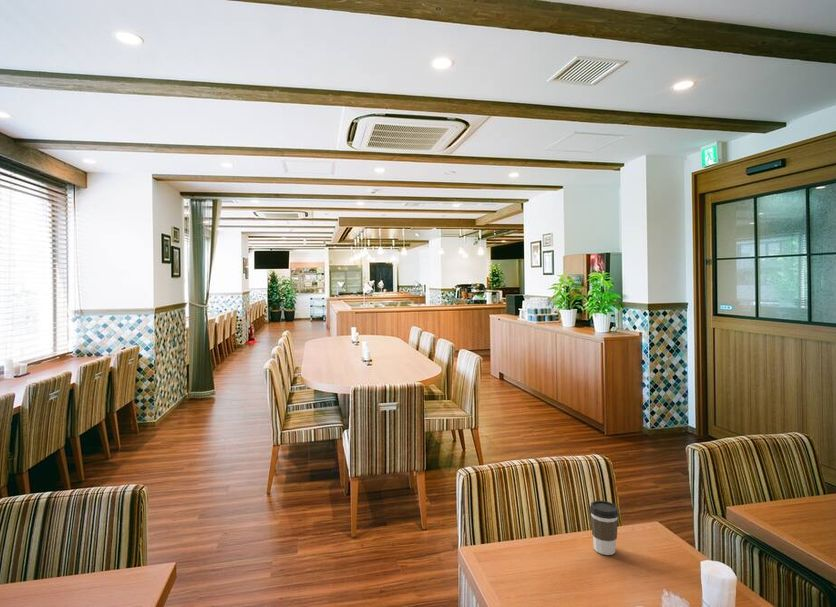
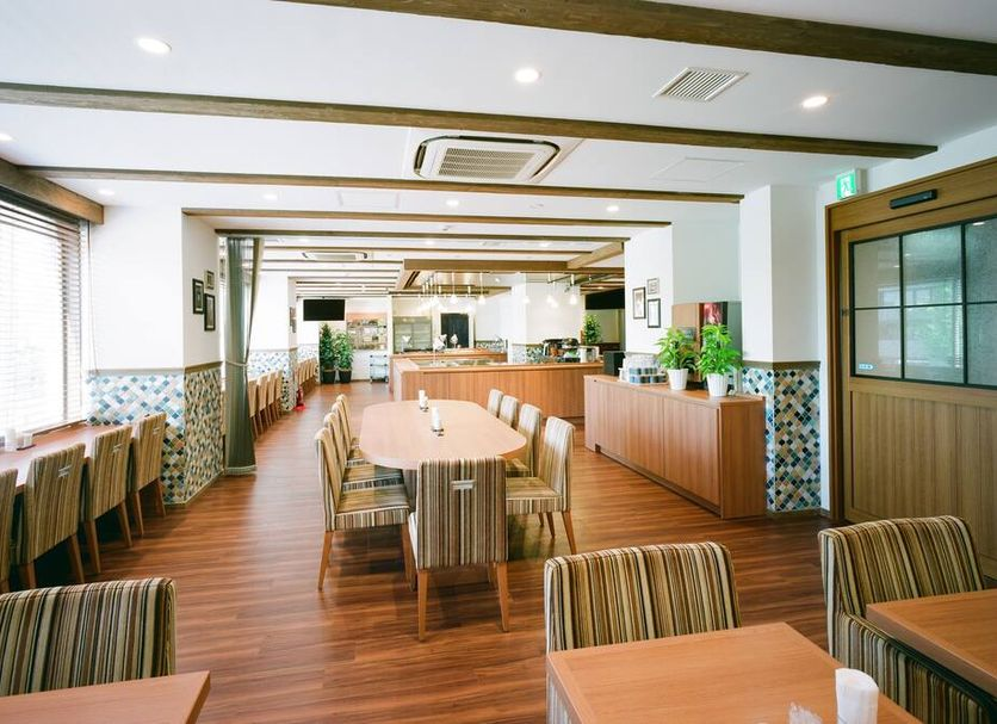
- coffee cup (604, 527)
